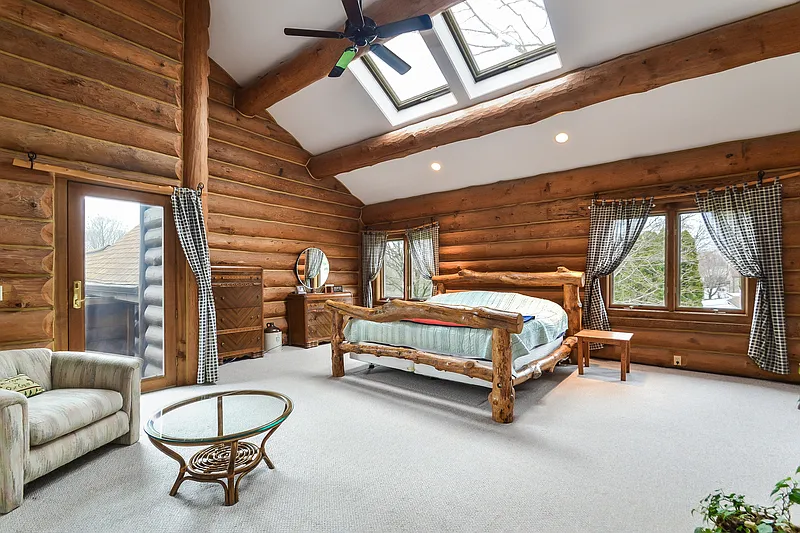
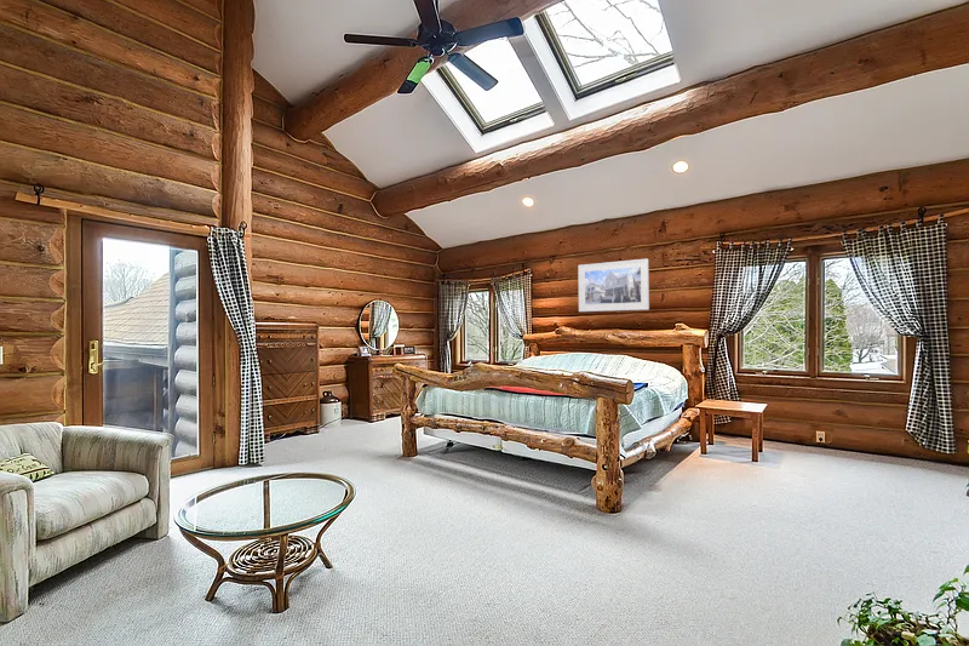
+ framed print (612, 286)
